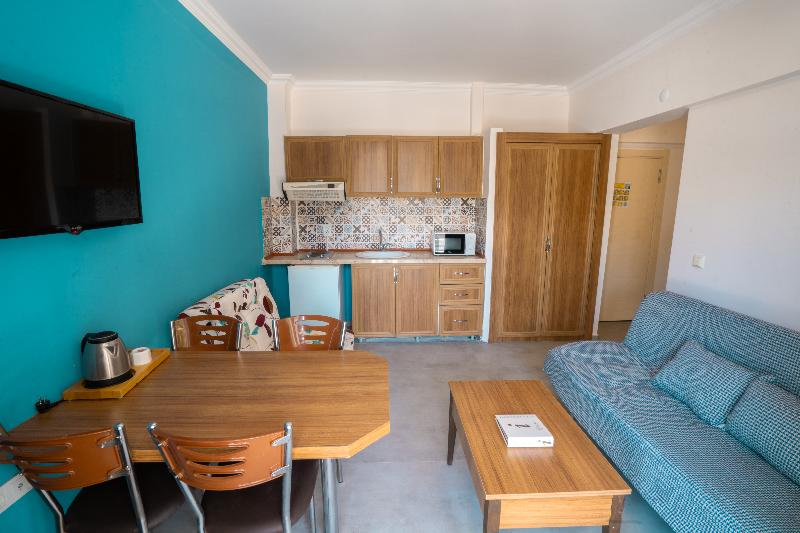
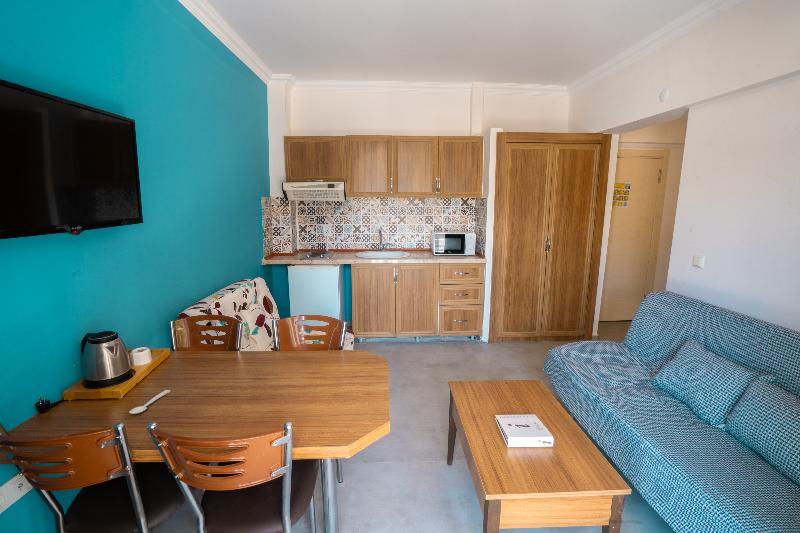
+ spoon (150, 401)
